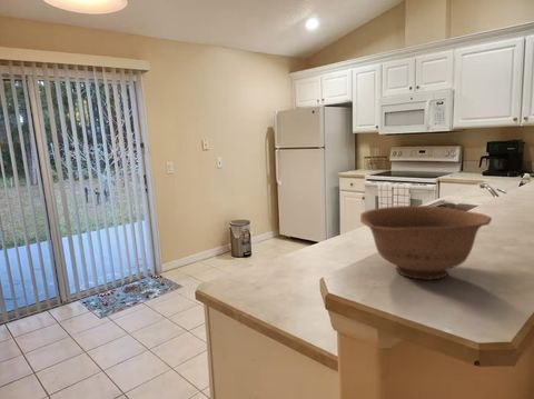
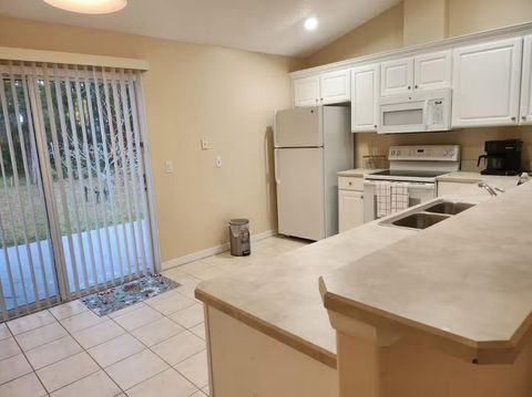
- bowl (421, 242)
